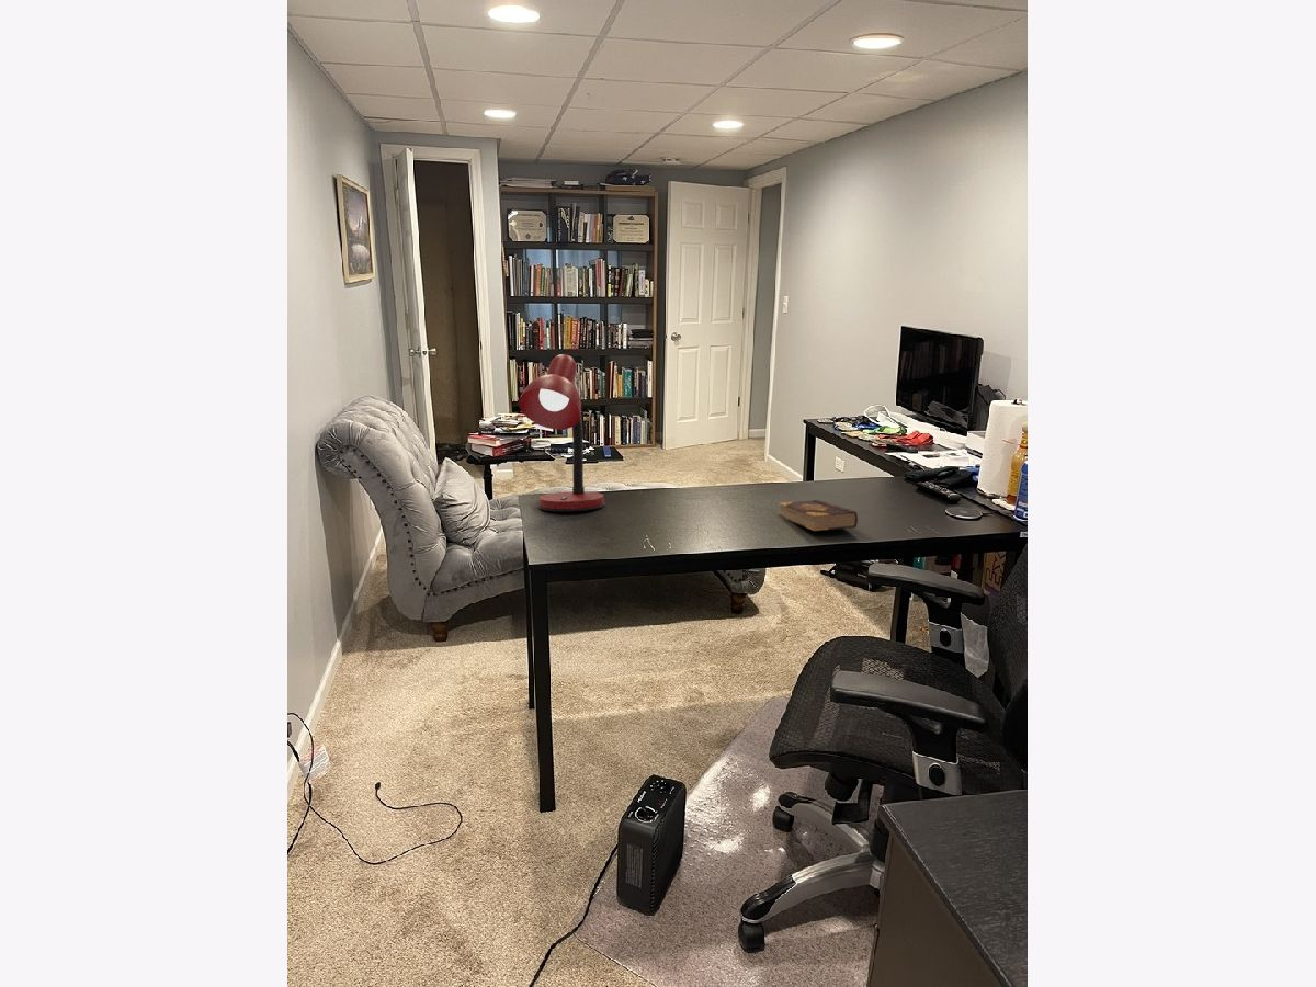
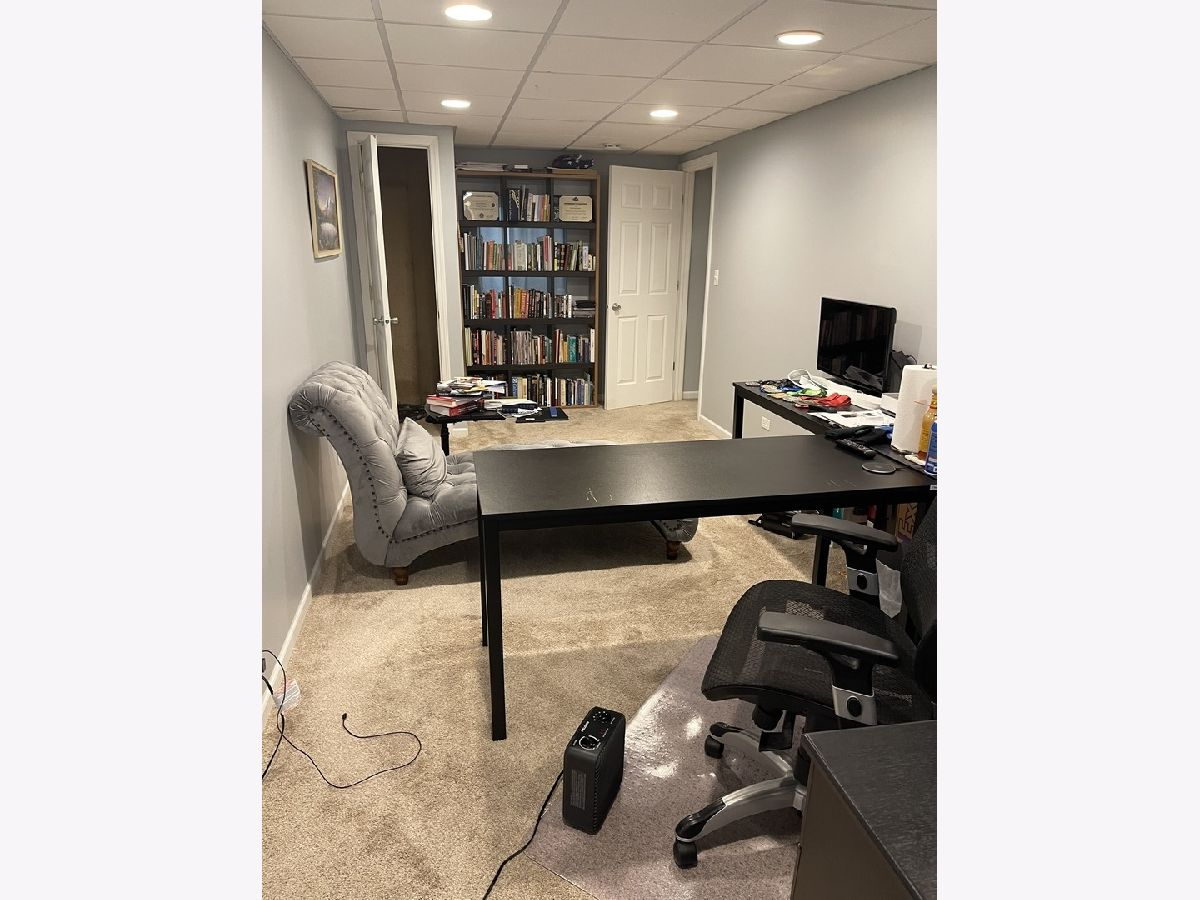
- book (814, 513)
- desk lamp (561, 429)
